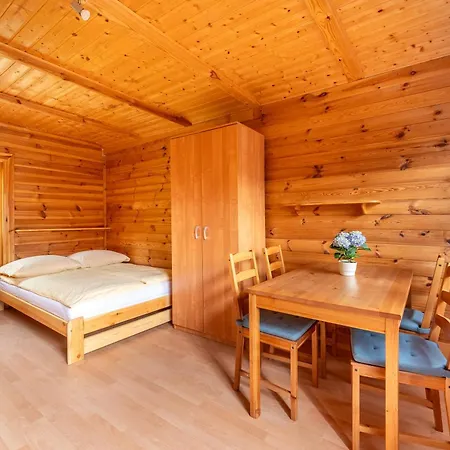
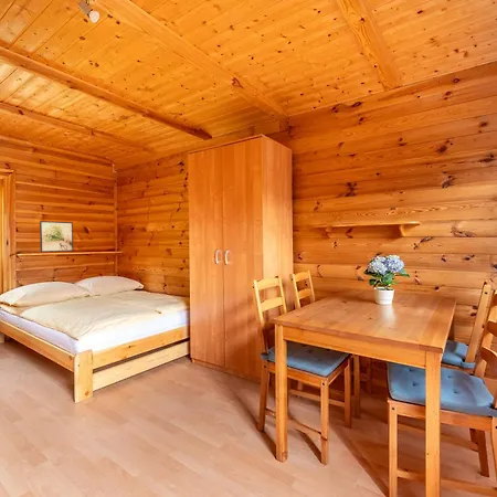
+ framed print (56, 236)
